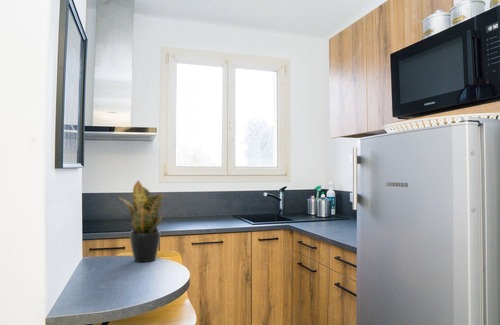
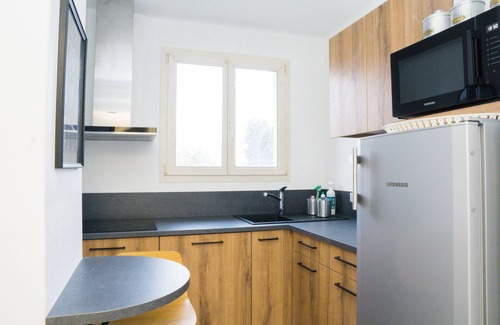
- potted plant (147, 218)
